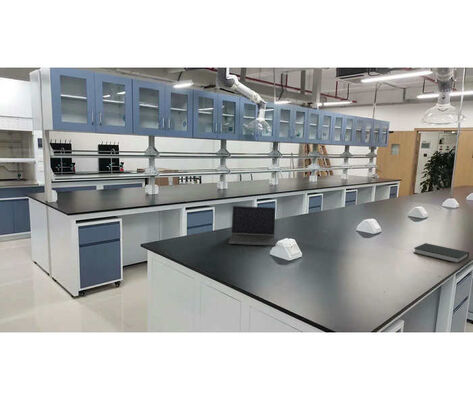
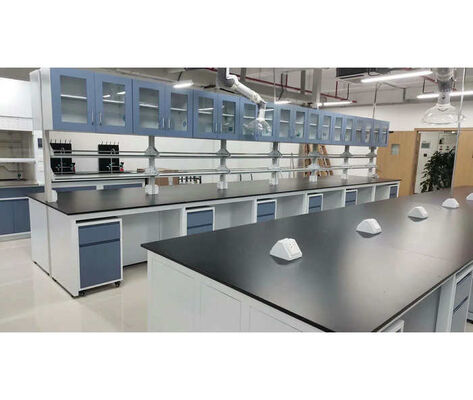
- book (440, 252)
- laptop computer (253, 224)
